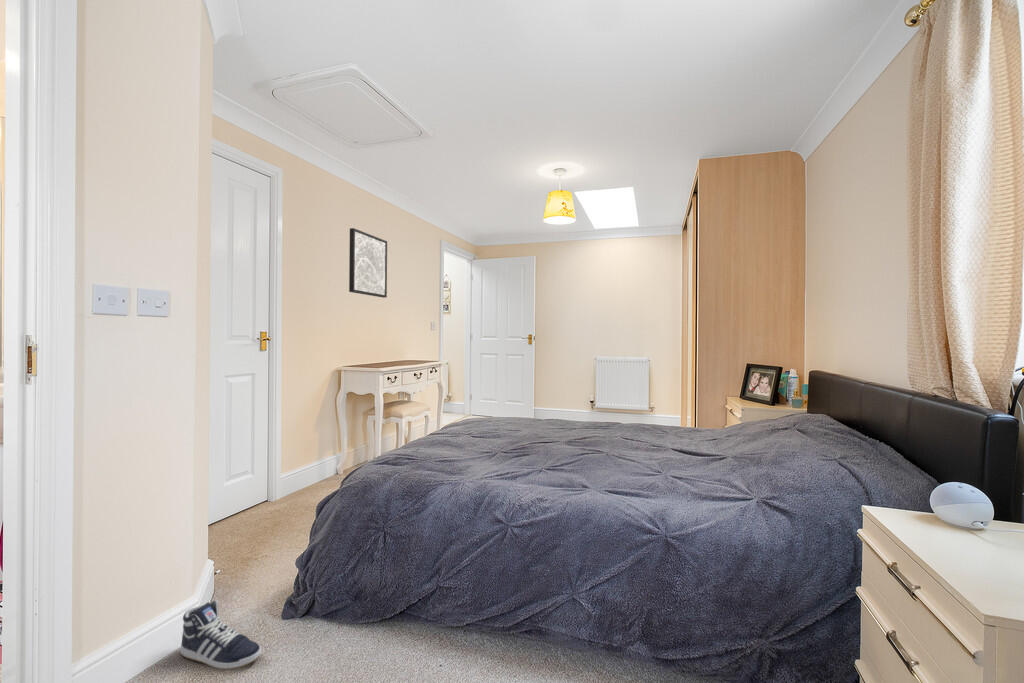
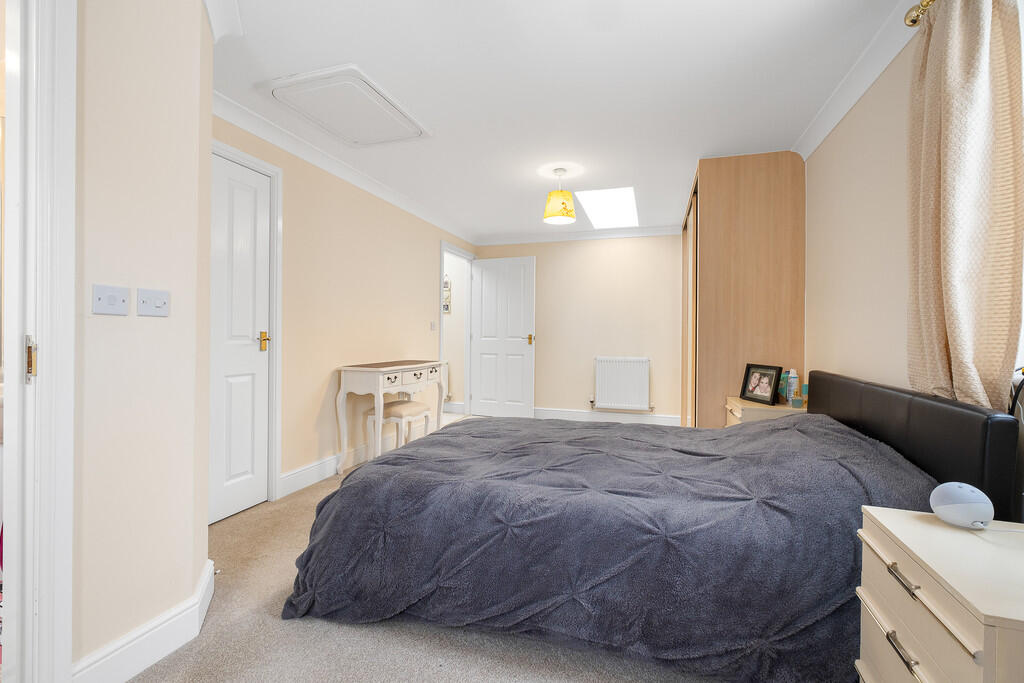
- wall art (369, 265)
- sneaker (219, 632)
